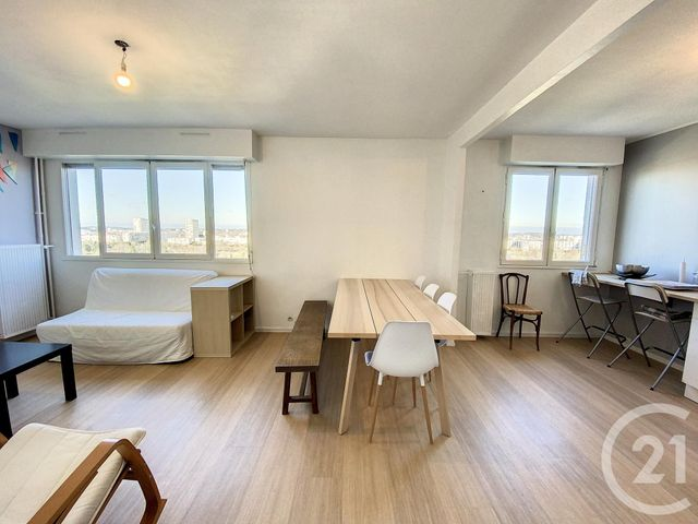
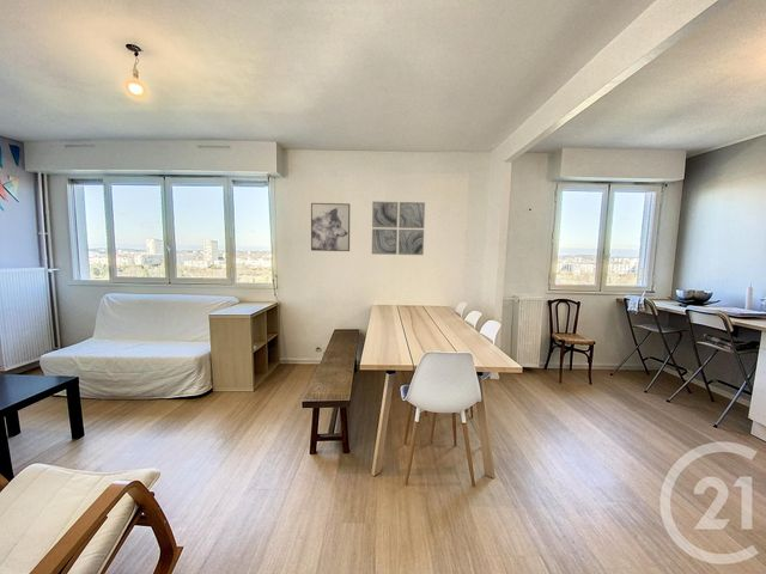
+ wall art (399, 227)
+ wall art (330, 227)
